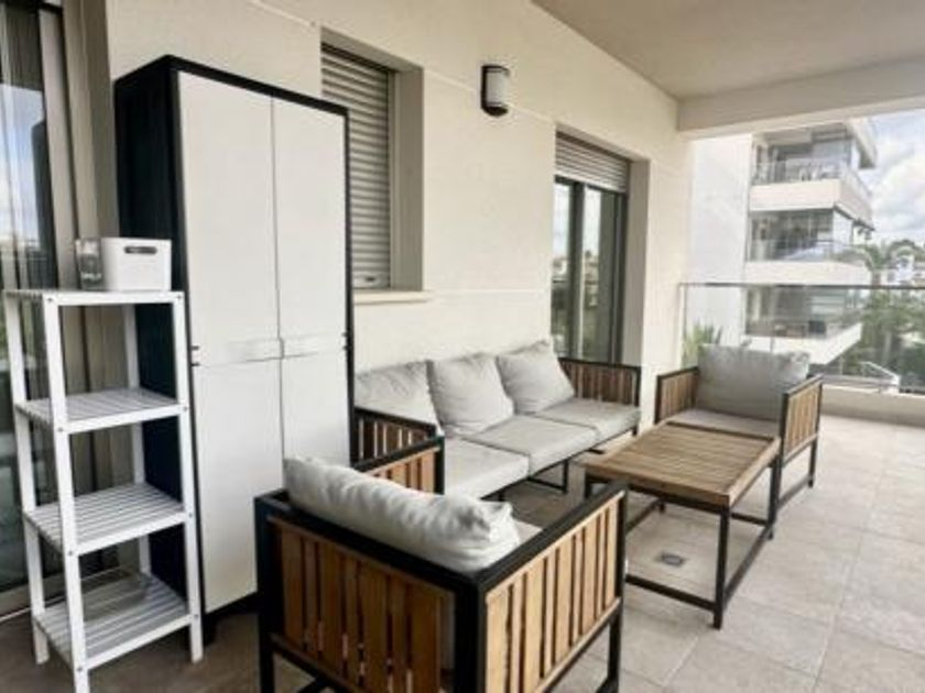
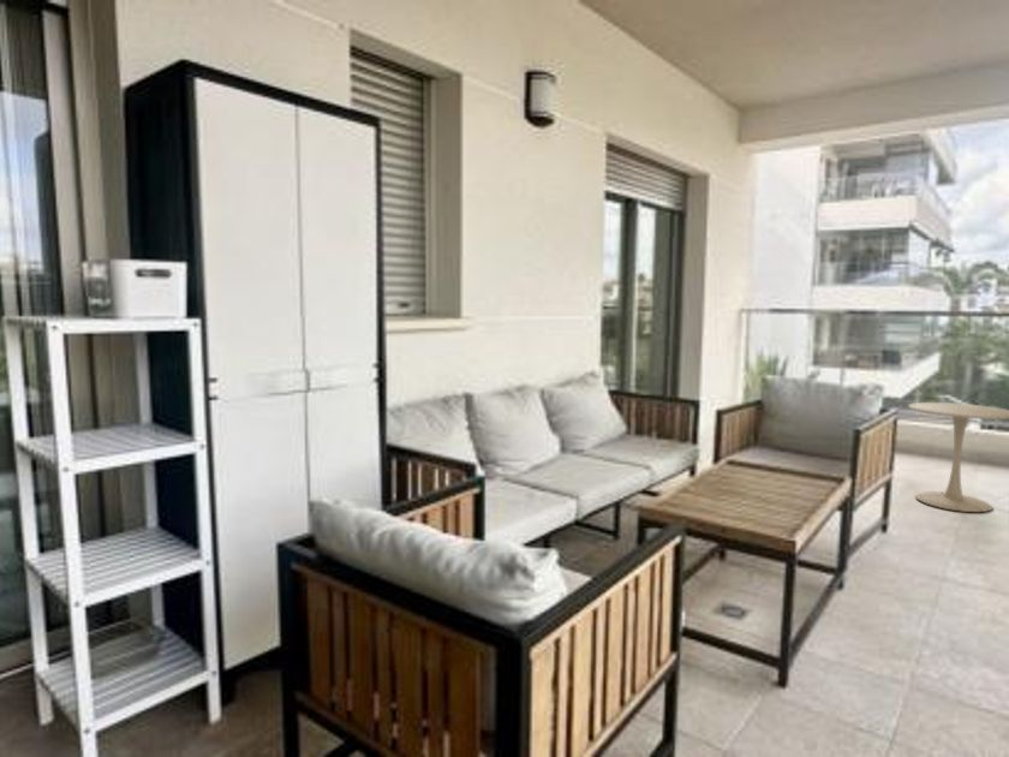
+ side table (956, 455)
